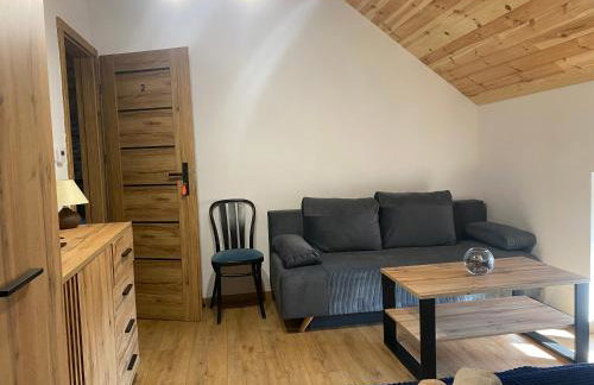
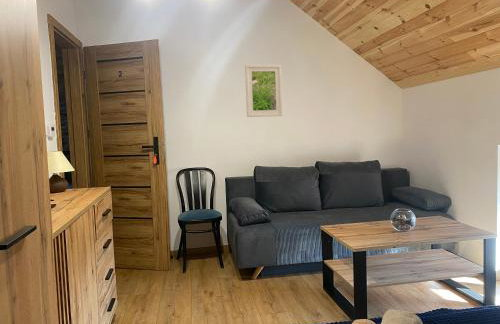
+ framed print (264, 90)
